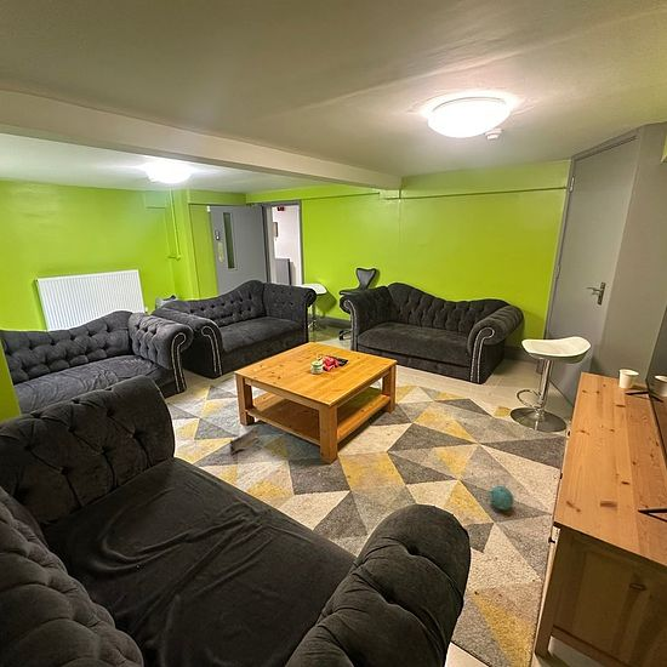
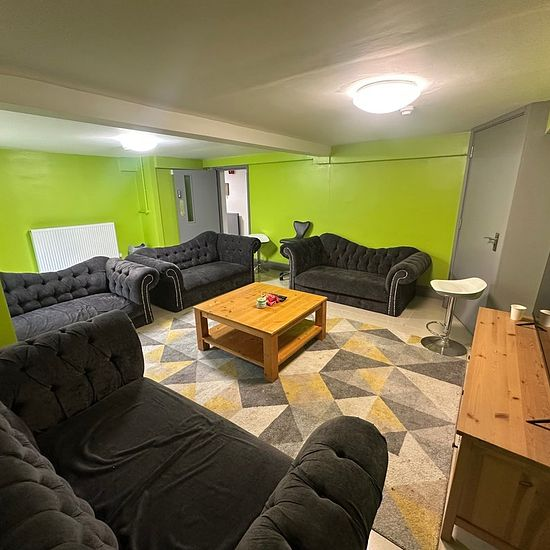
- bag (247, 440)
- ball (501, 497)
